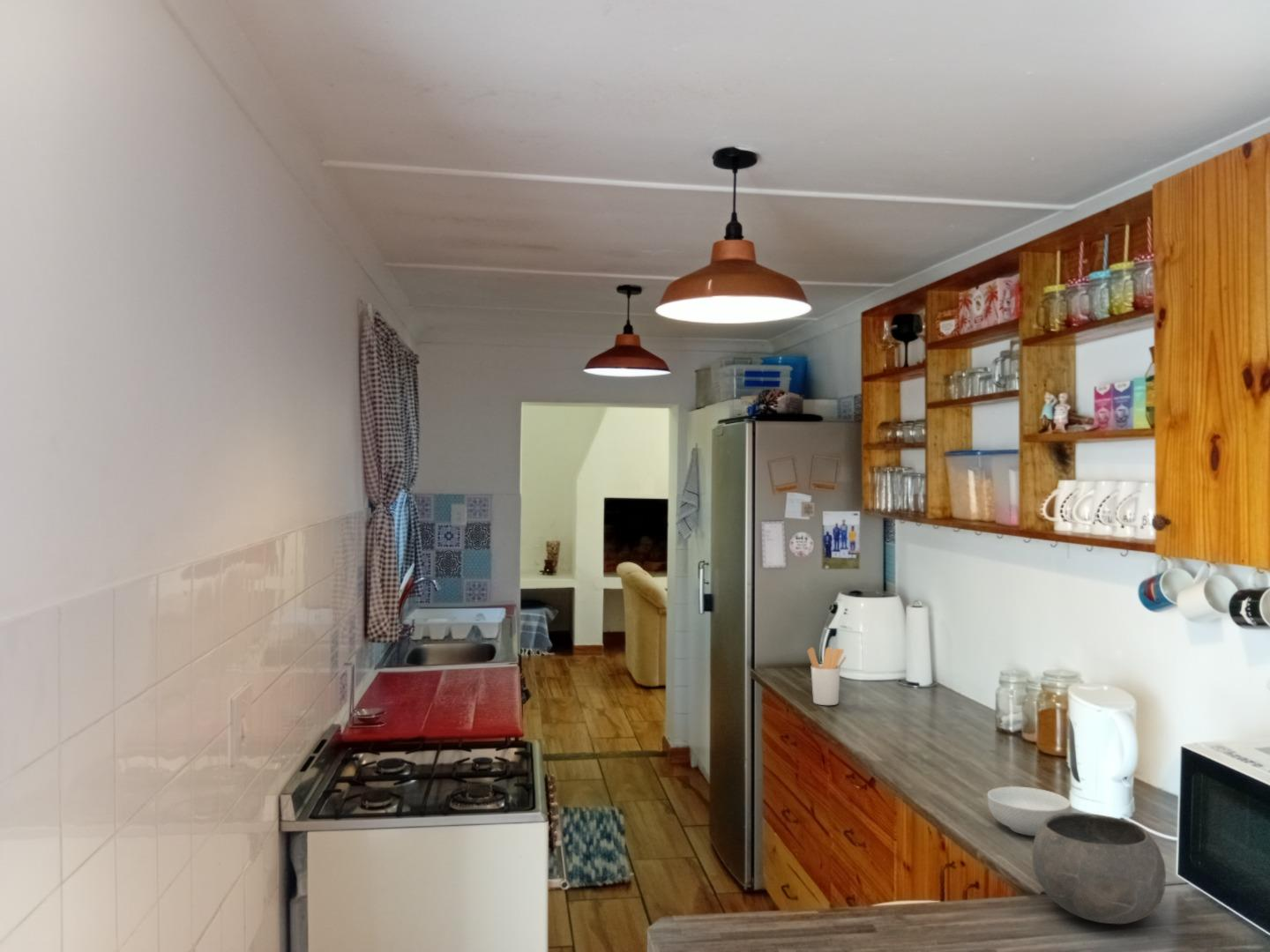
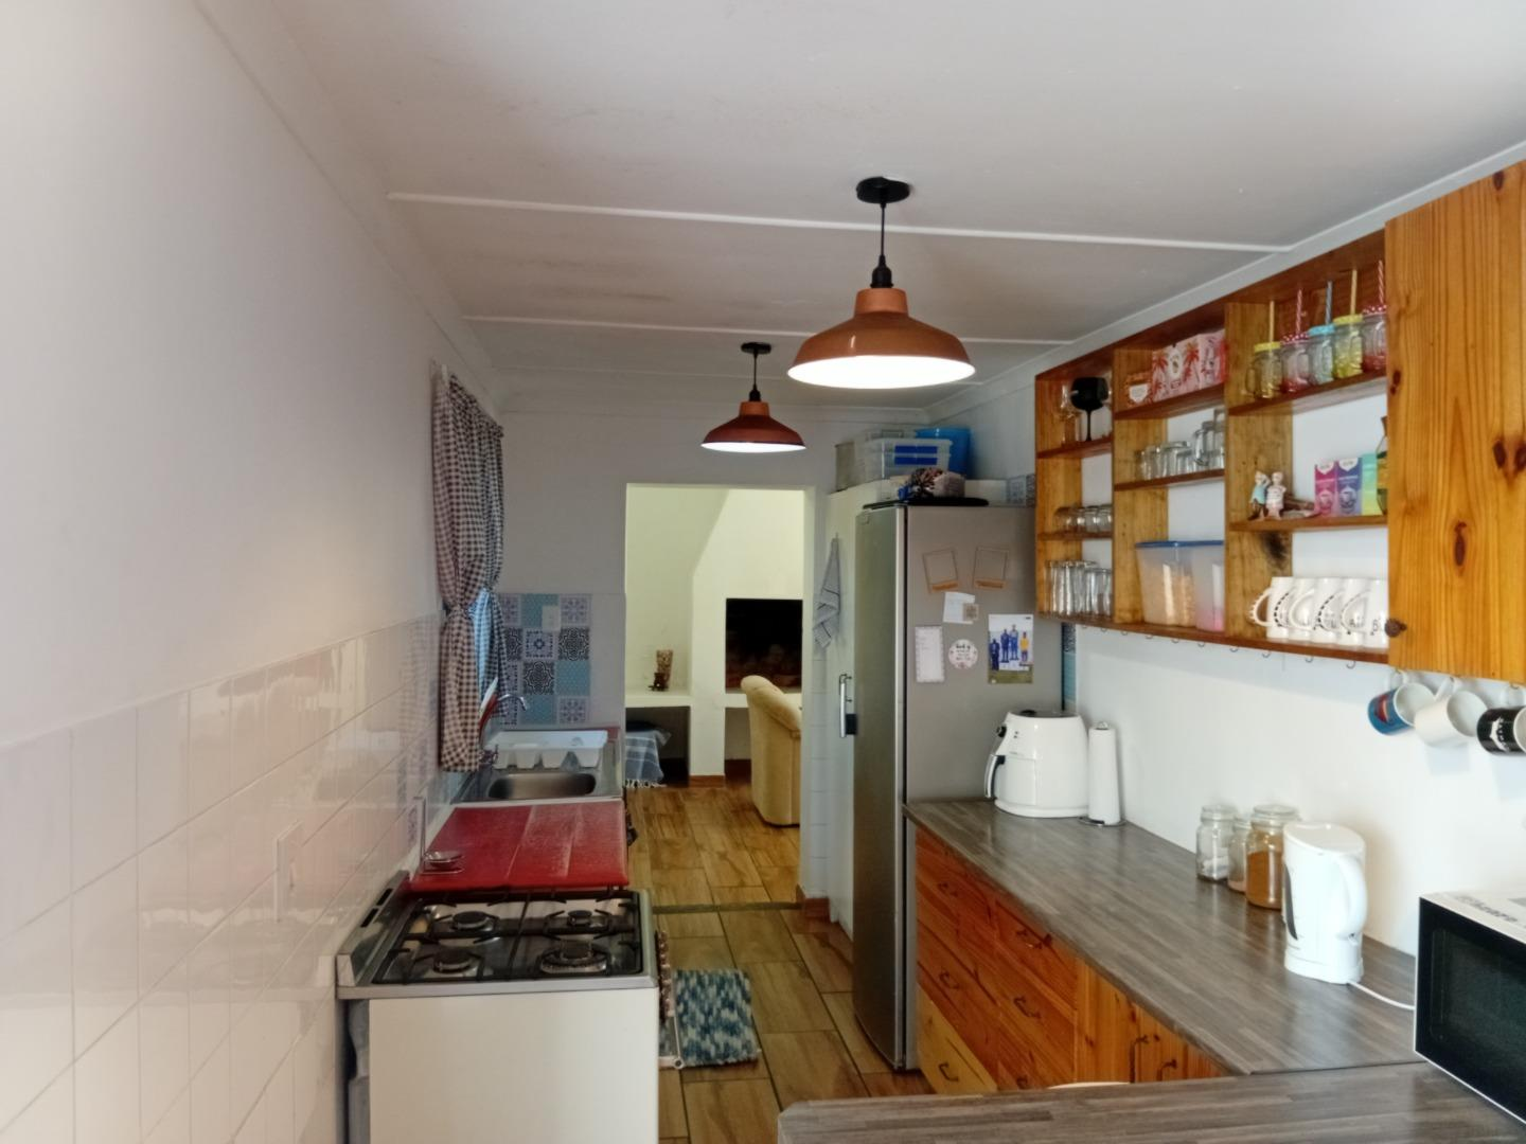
- bowl (1096, 869)
- cereal bowl (1028, 813)
- utensil holder (828, 674)
